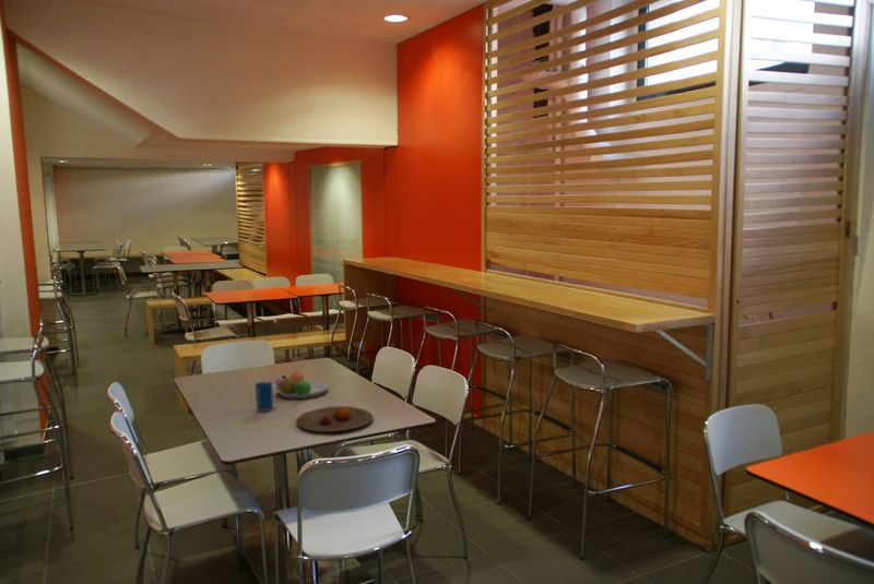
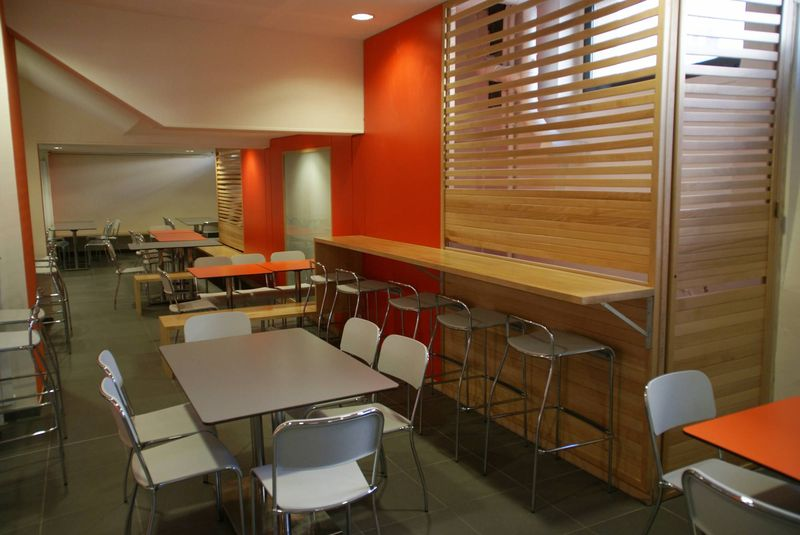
- fruit bowl (300, 383)
- plate (334, 415)
- beverage can (263, 395)
